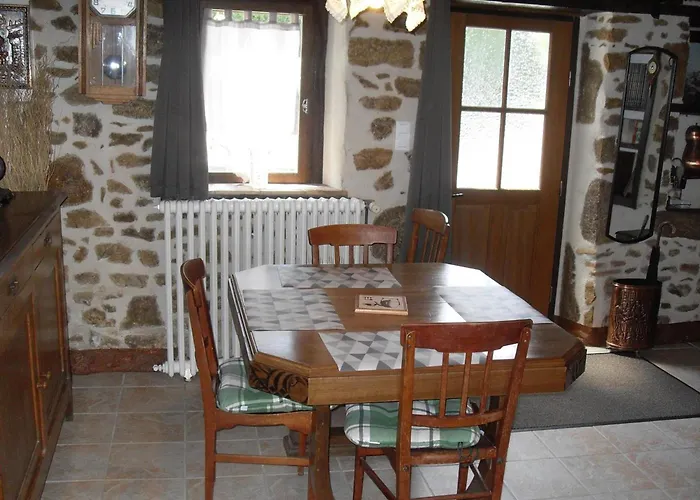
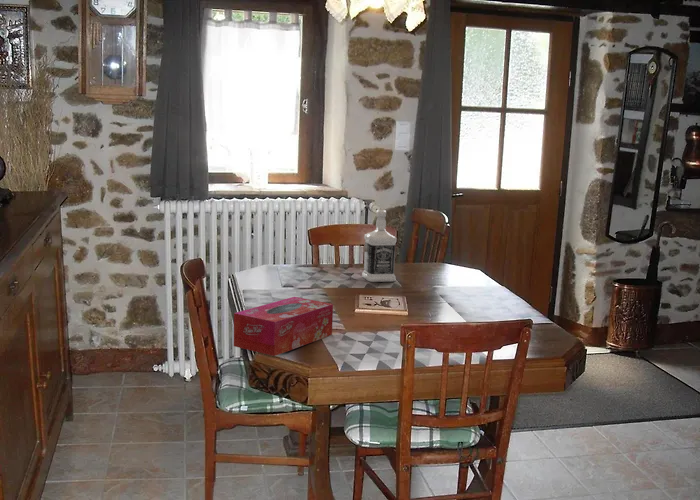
+ bottle (380, 244)
+ tissue box (284, 324)
